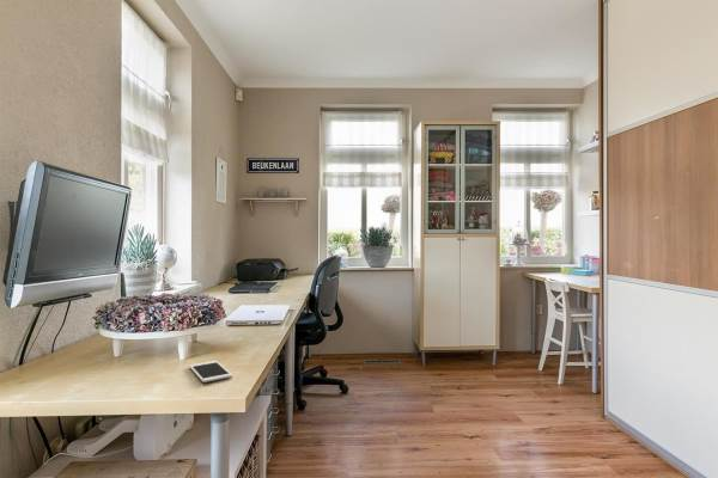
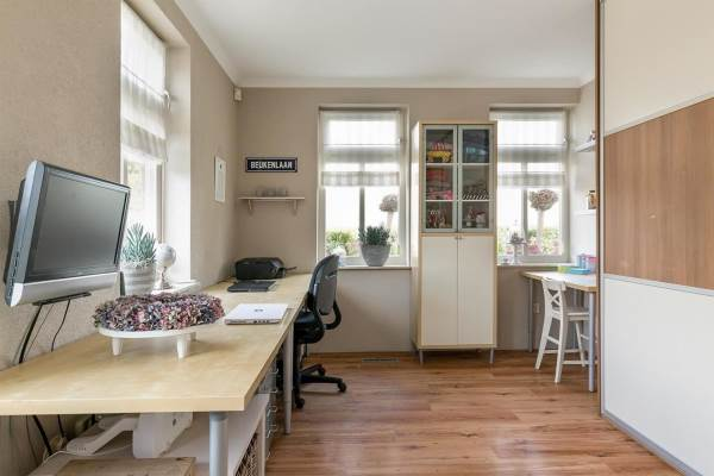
- cell phone (209, 370)
